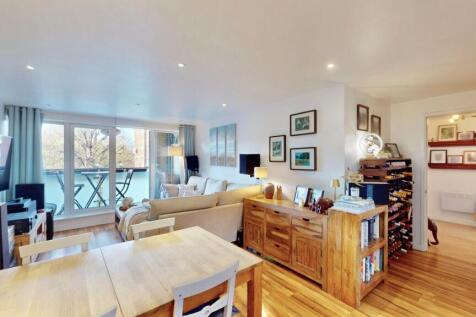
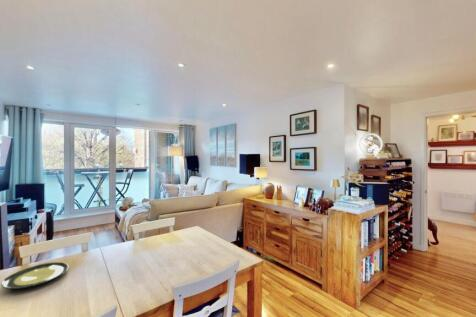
+ plate (37, 275)
